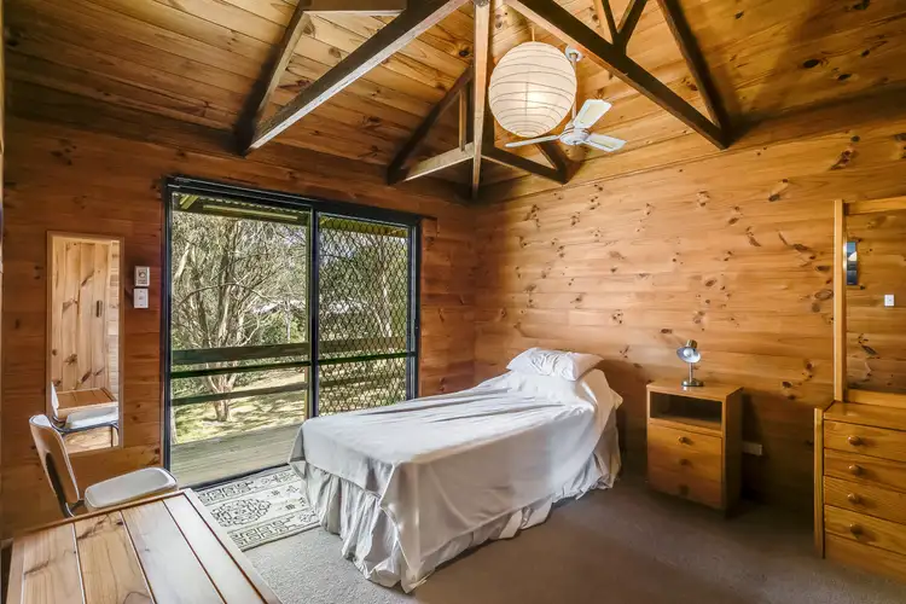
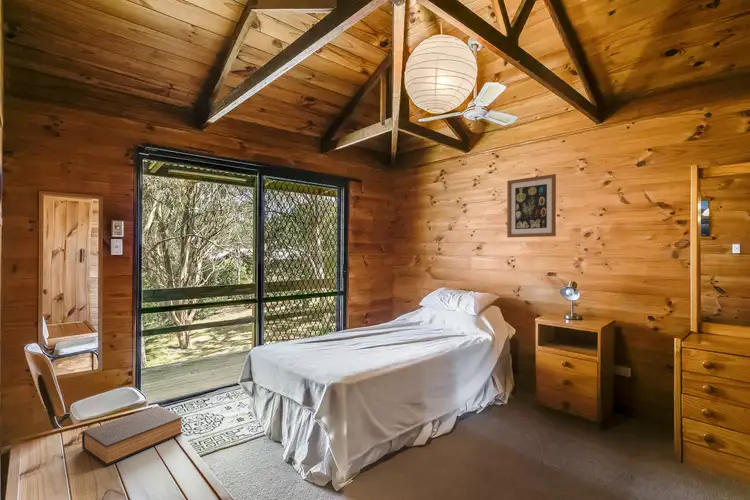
+ wall art (530, 207)
+ book (134, 432)
